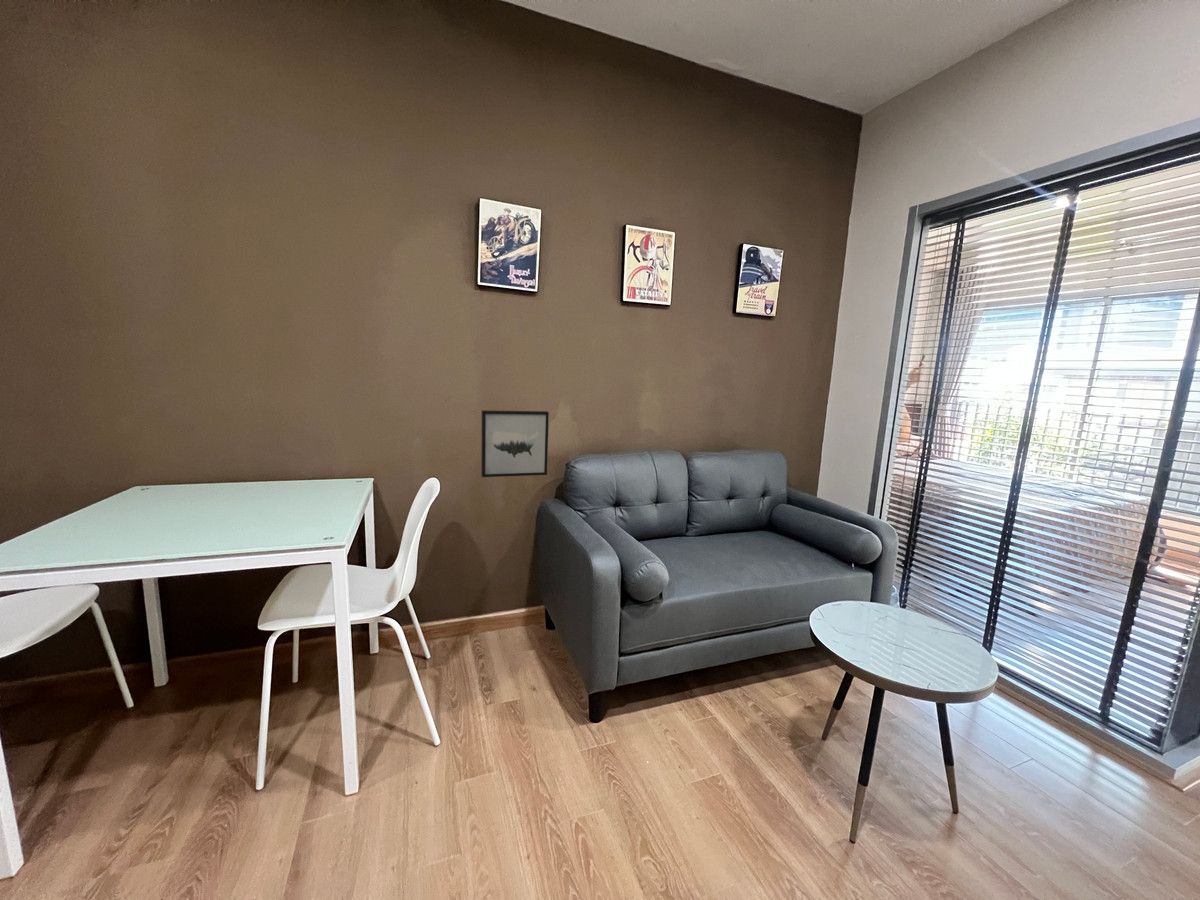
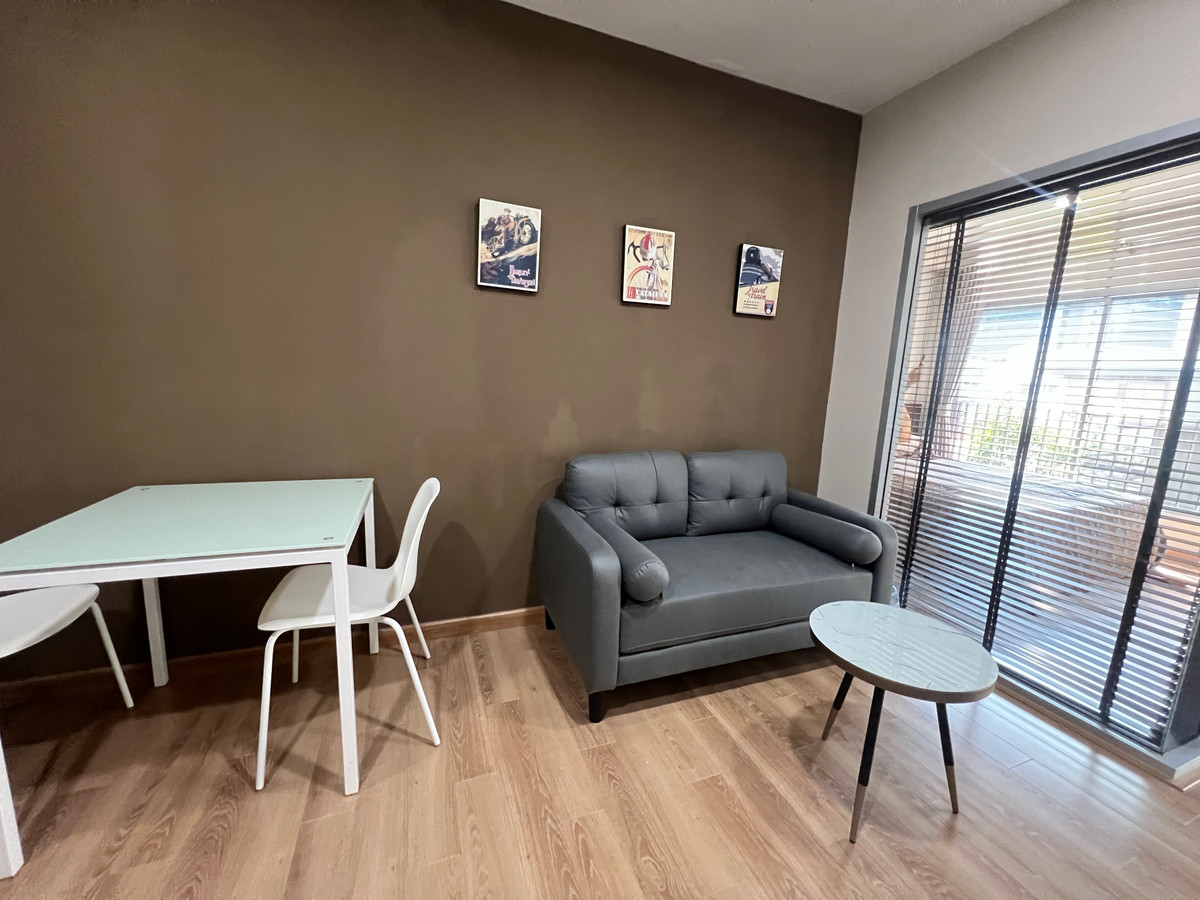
- wall art (515, 443)
